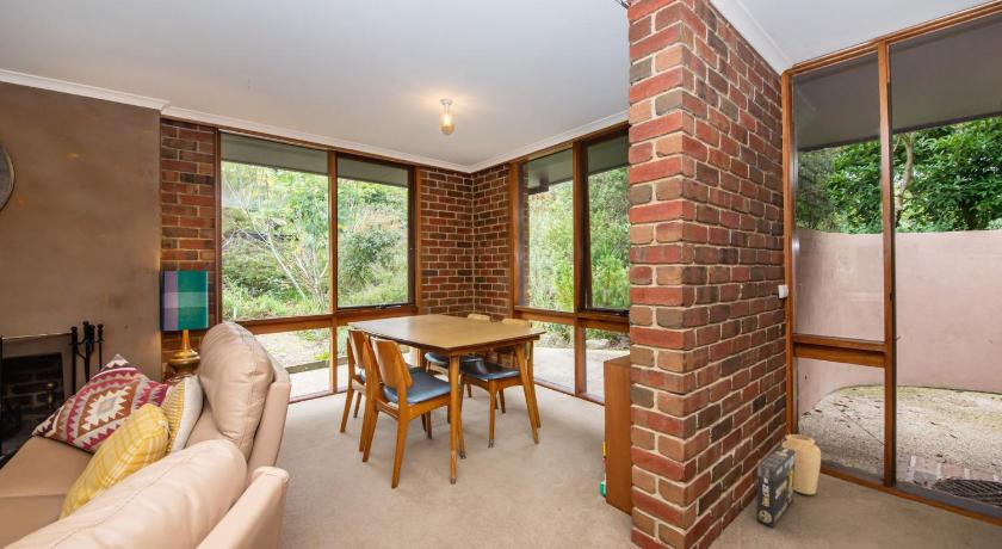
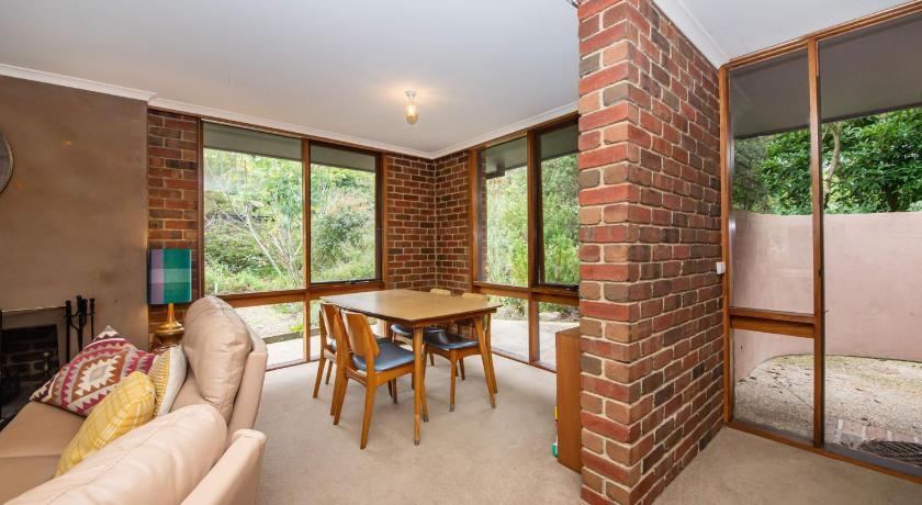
- vase (800, 463)
- box (775, 483)
